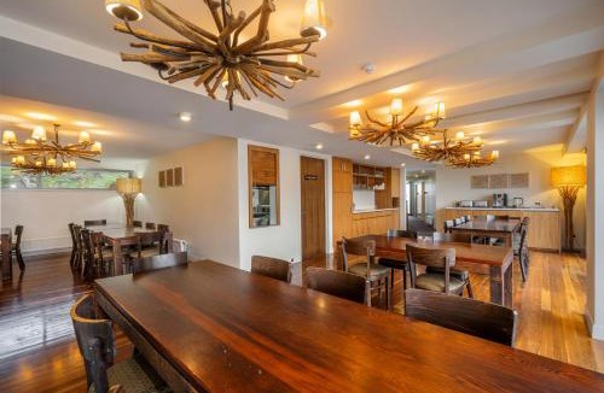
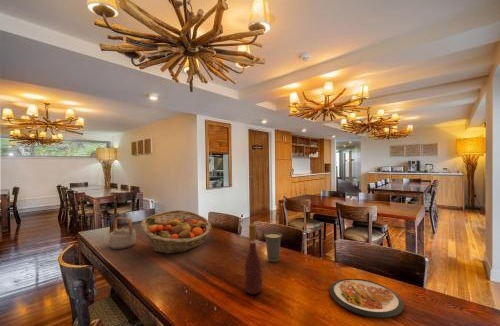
+ wine bottle (252, 258)
+ fruit basket (178, 229)
+ teapot (121, 231)
+ cup (273, 247)
+ dish (364, 293)
